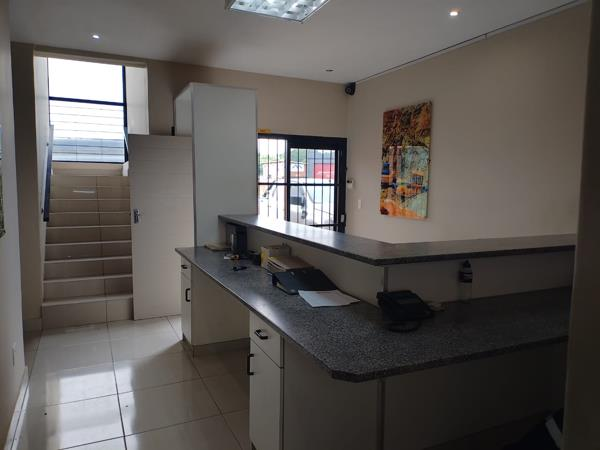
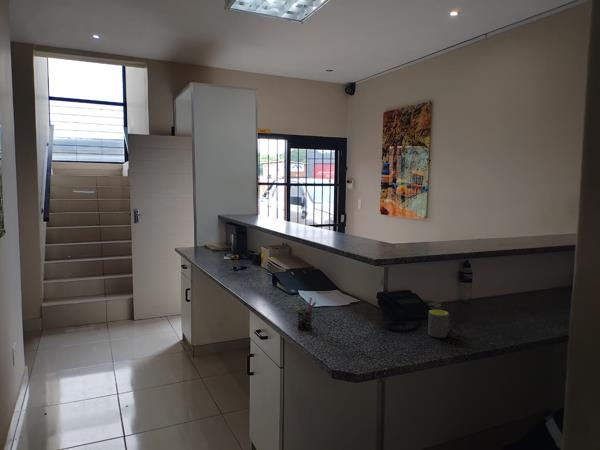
+ mug (440, 322)
+ pen holder (304, 313)
